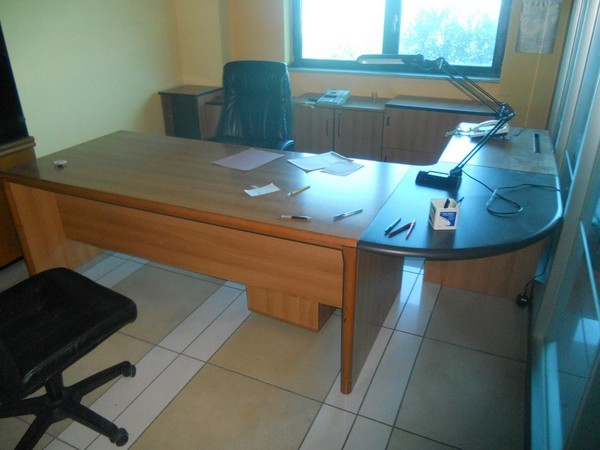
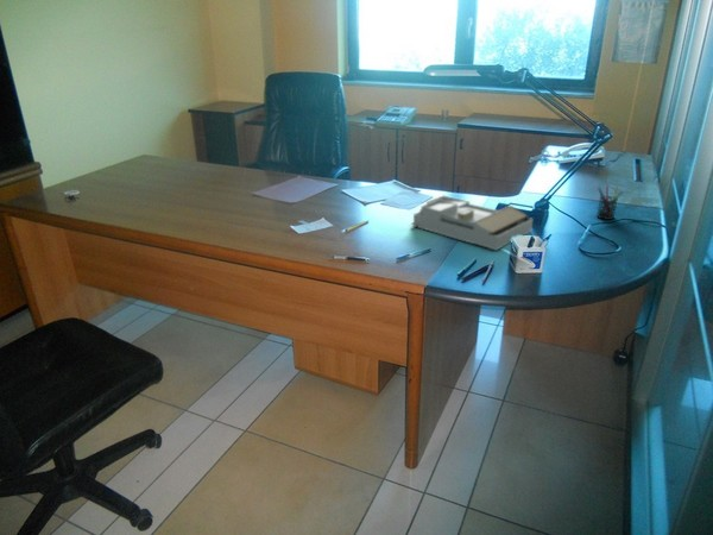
+ paper tray (469, 218)
+ pen holder (610, 201)
